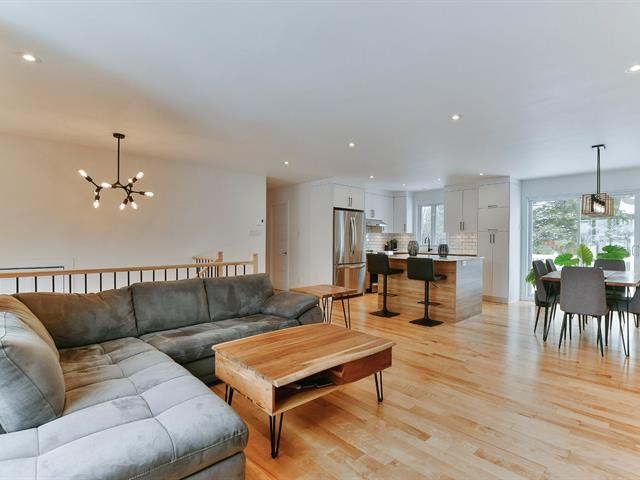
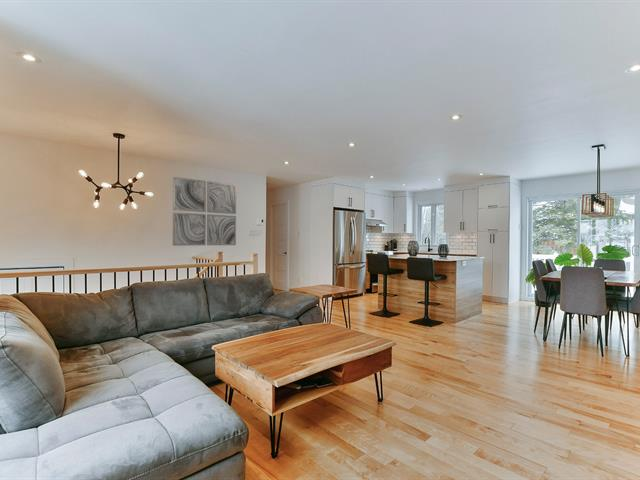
+ wall art (207, 212)
